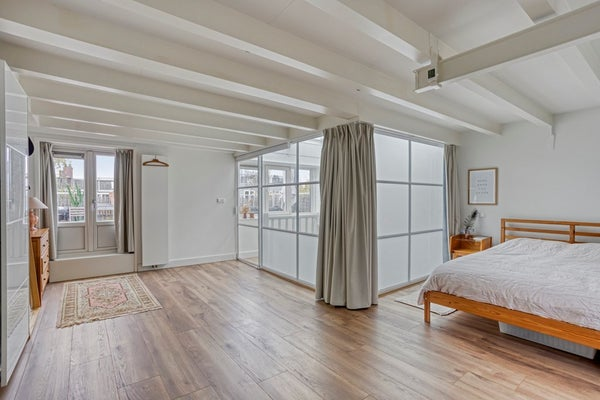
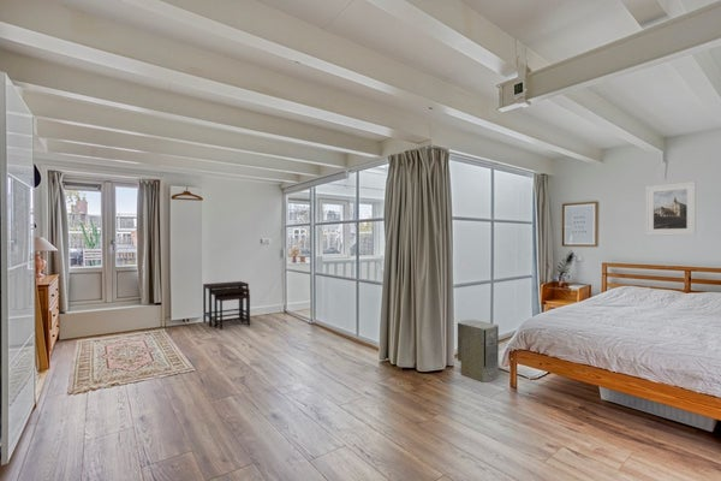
+ desk (228, 299)
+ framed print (669, 209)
+ air purifier (477, 349)
